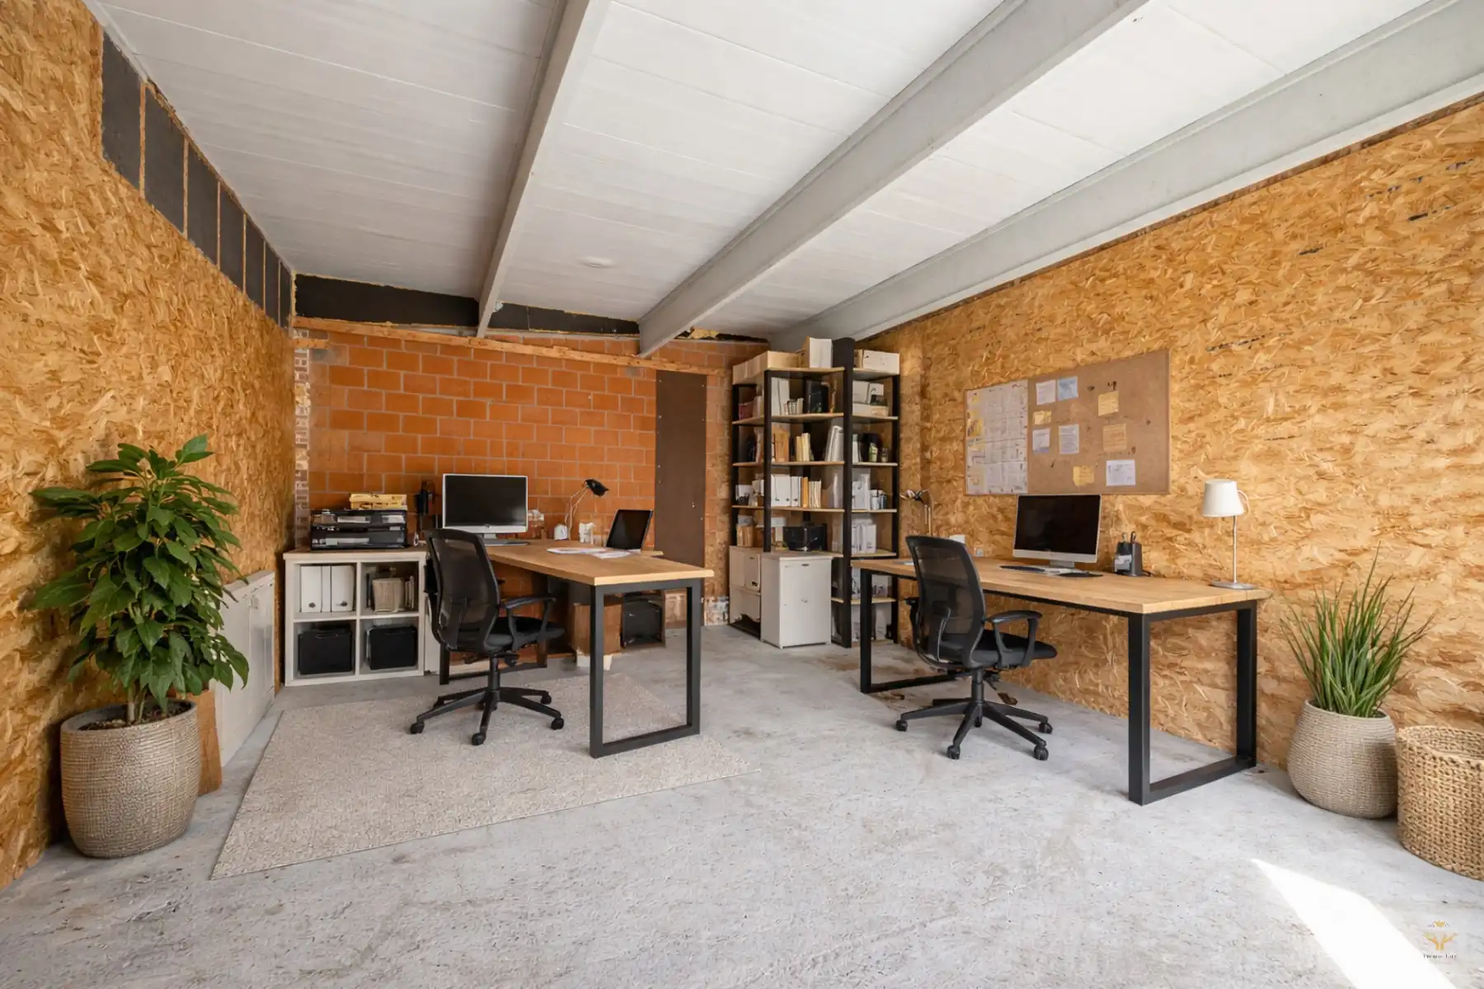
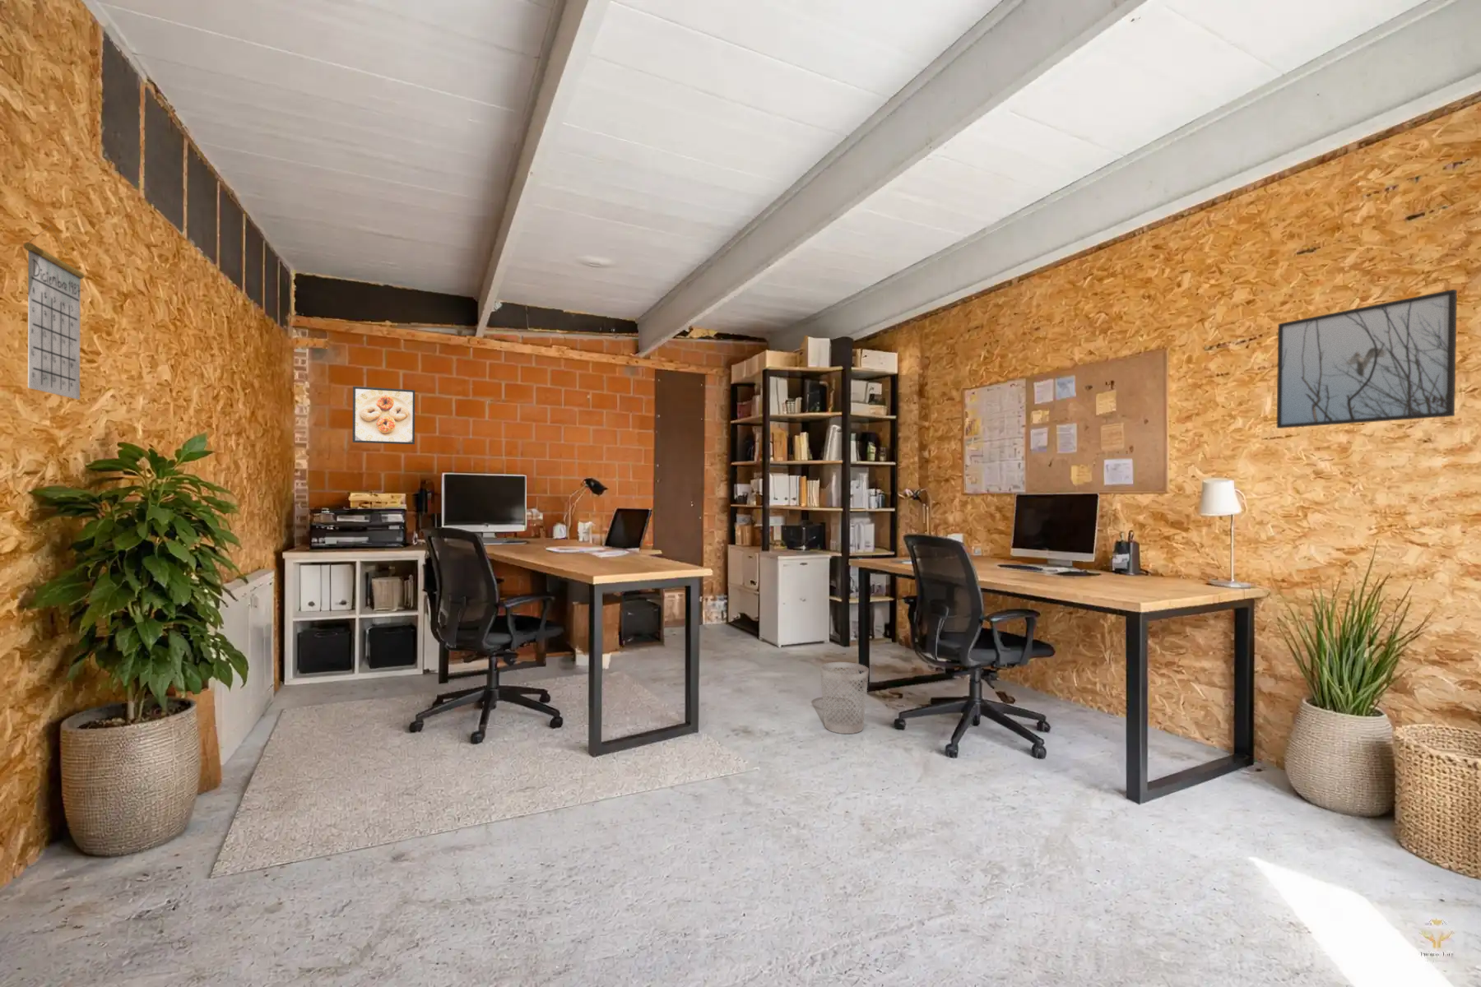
+ calendar (55, 310)
+ wastebasket (843, 697)
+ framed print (385, 415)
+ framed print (1358, 366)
